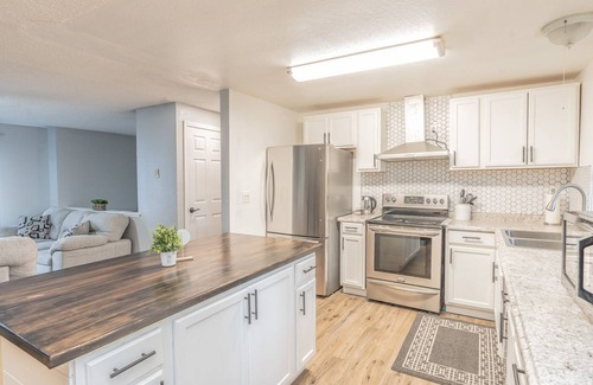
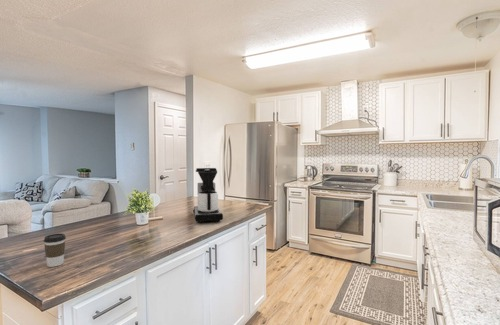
+ coffee cup (55, 250)
+ coffee maker (207, 193)
